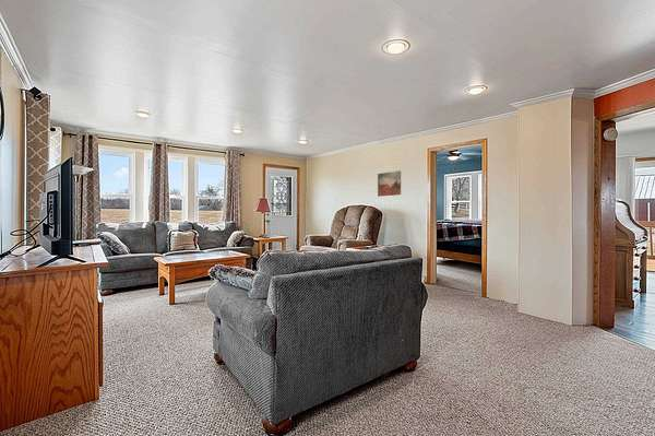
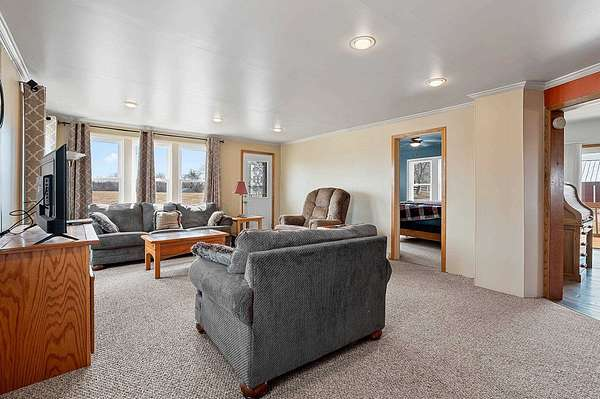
- wall art (389, 184)
